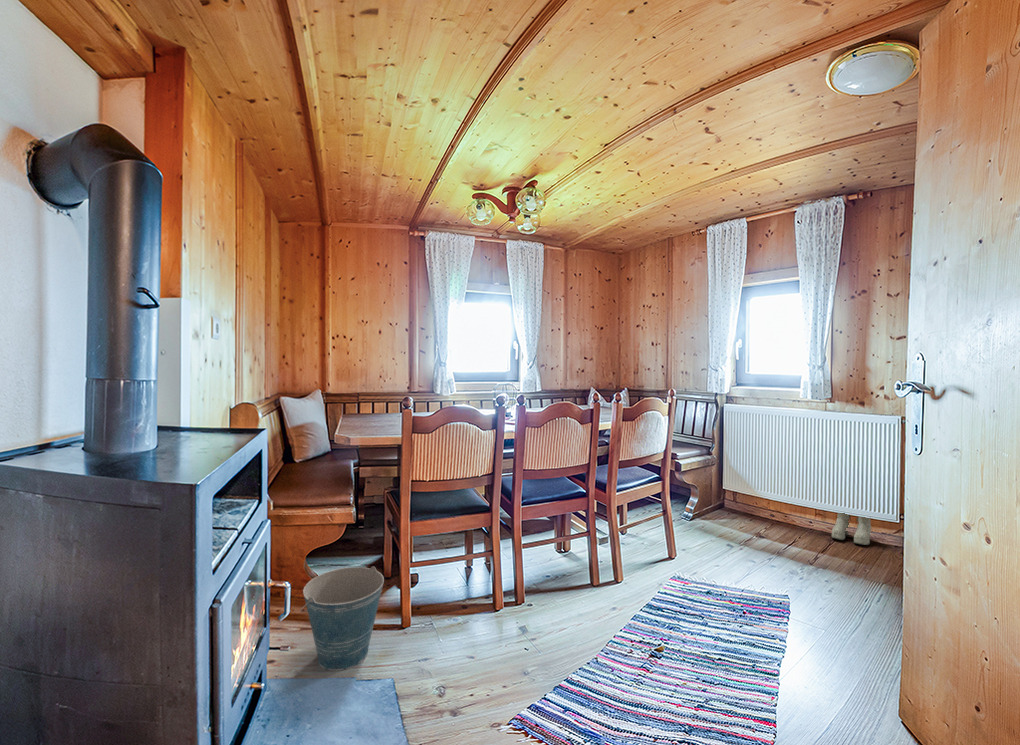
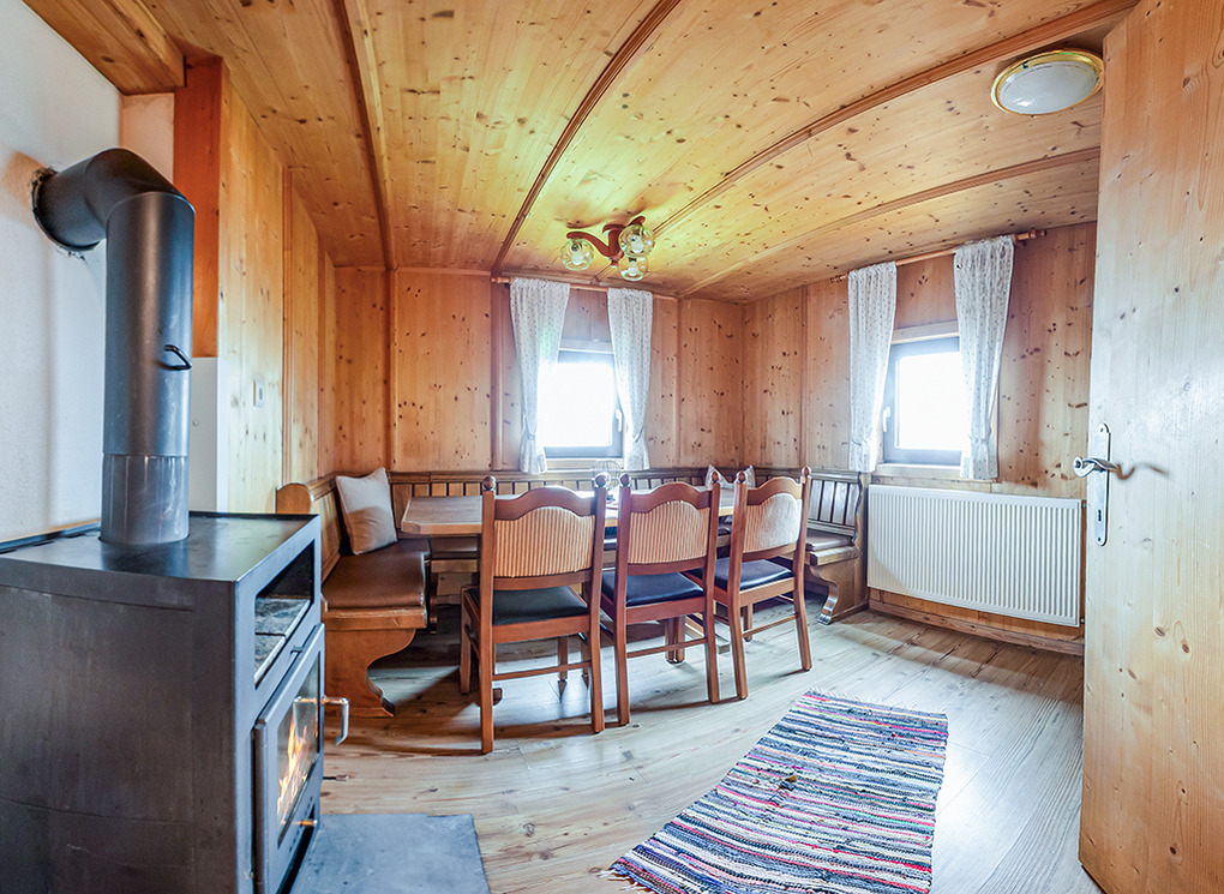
- bucket (344, 617)
- boots (848, 523)
